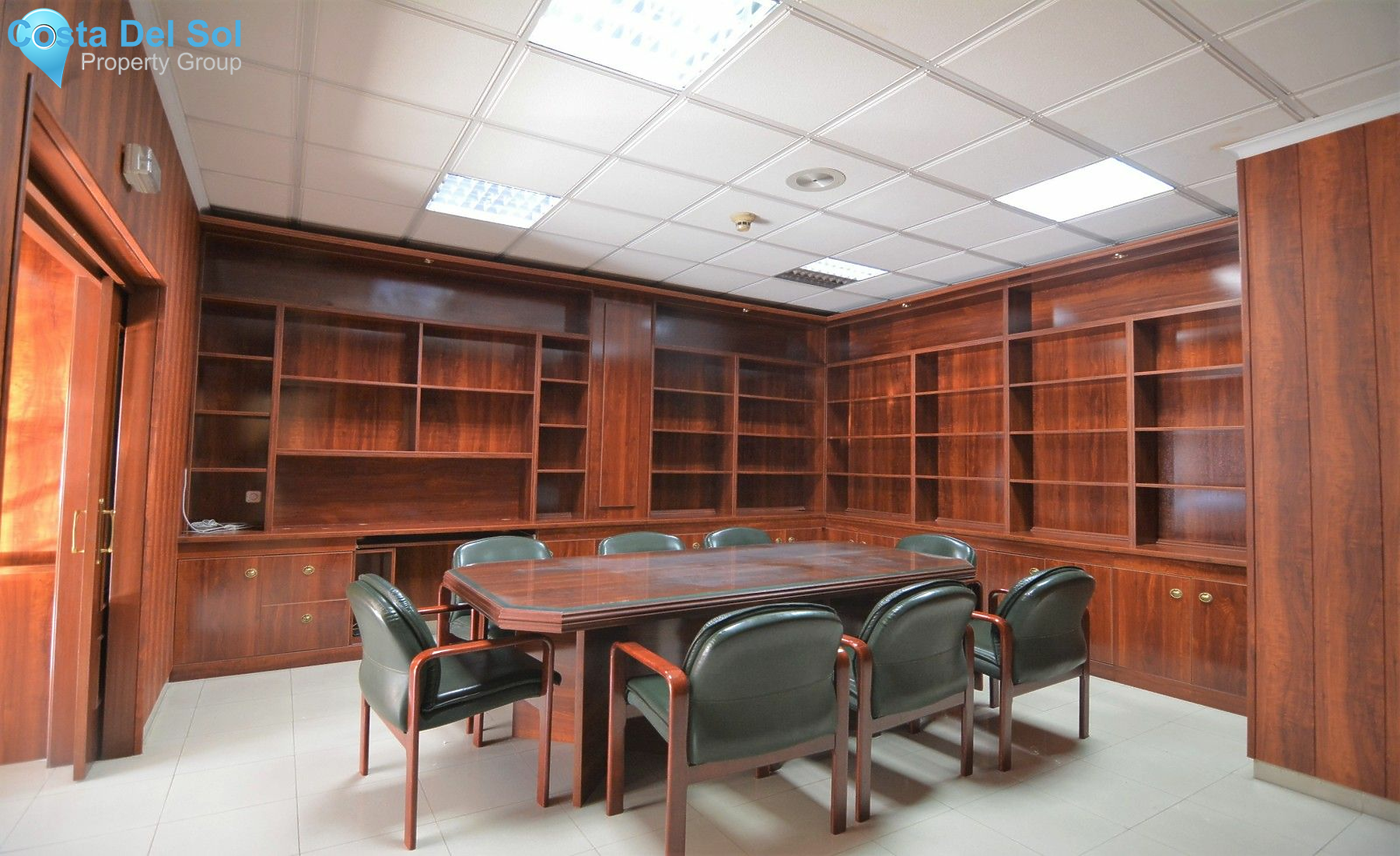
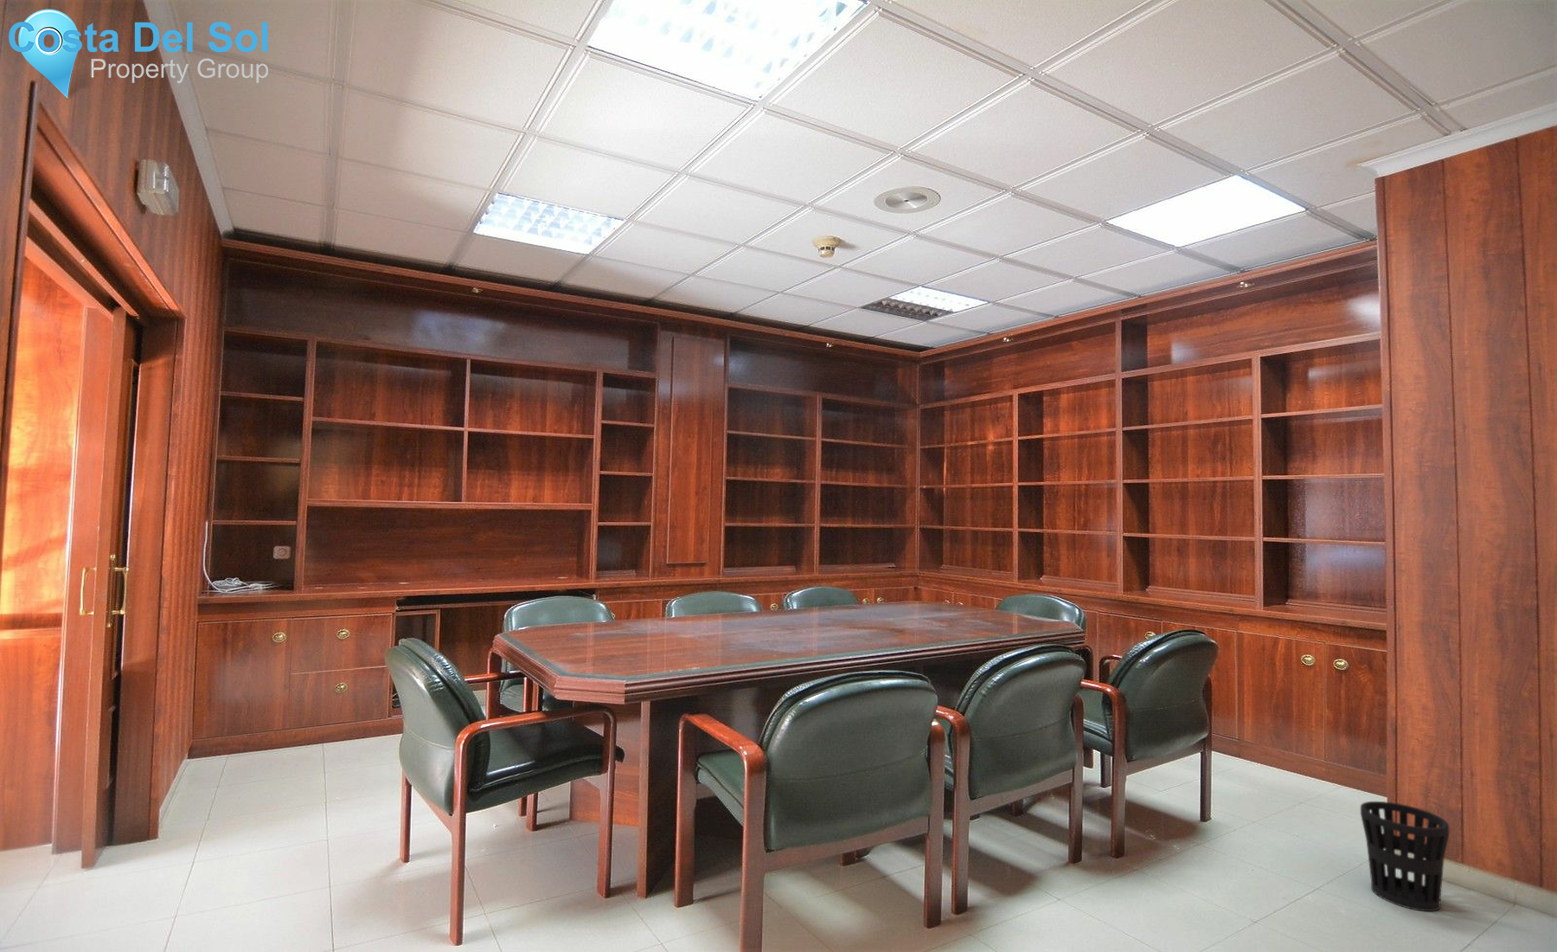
+ wastebasket (1404, 855)
